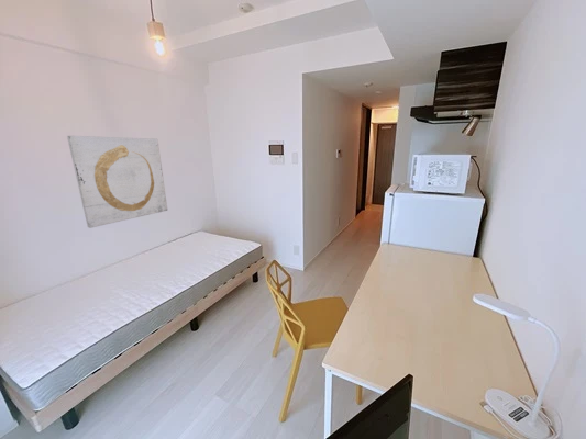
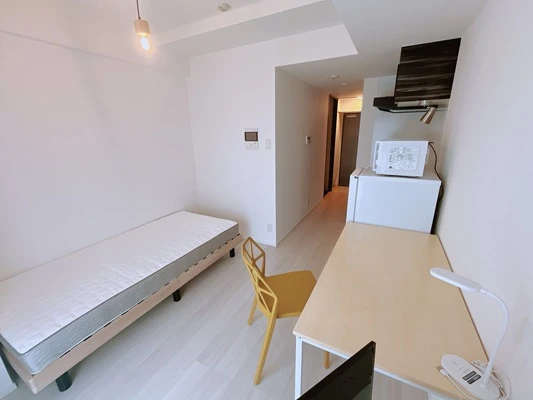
- wall art (125, 179)
